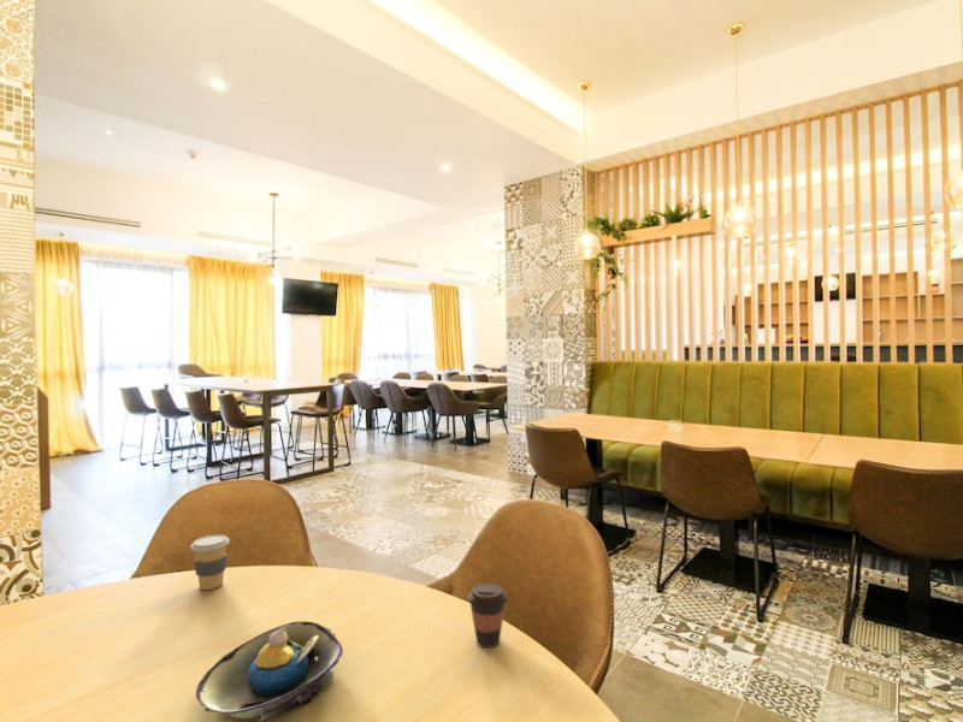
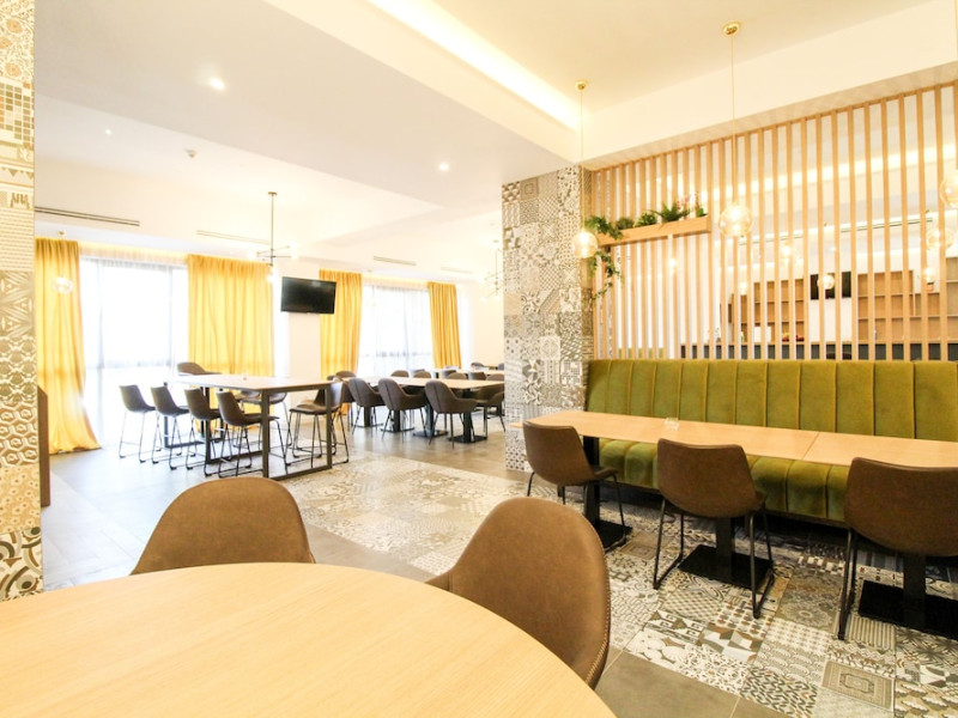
- decorative bowl (285, 649)
- coffee cup (211, 562)
- coffee cup (488, 615)
